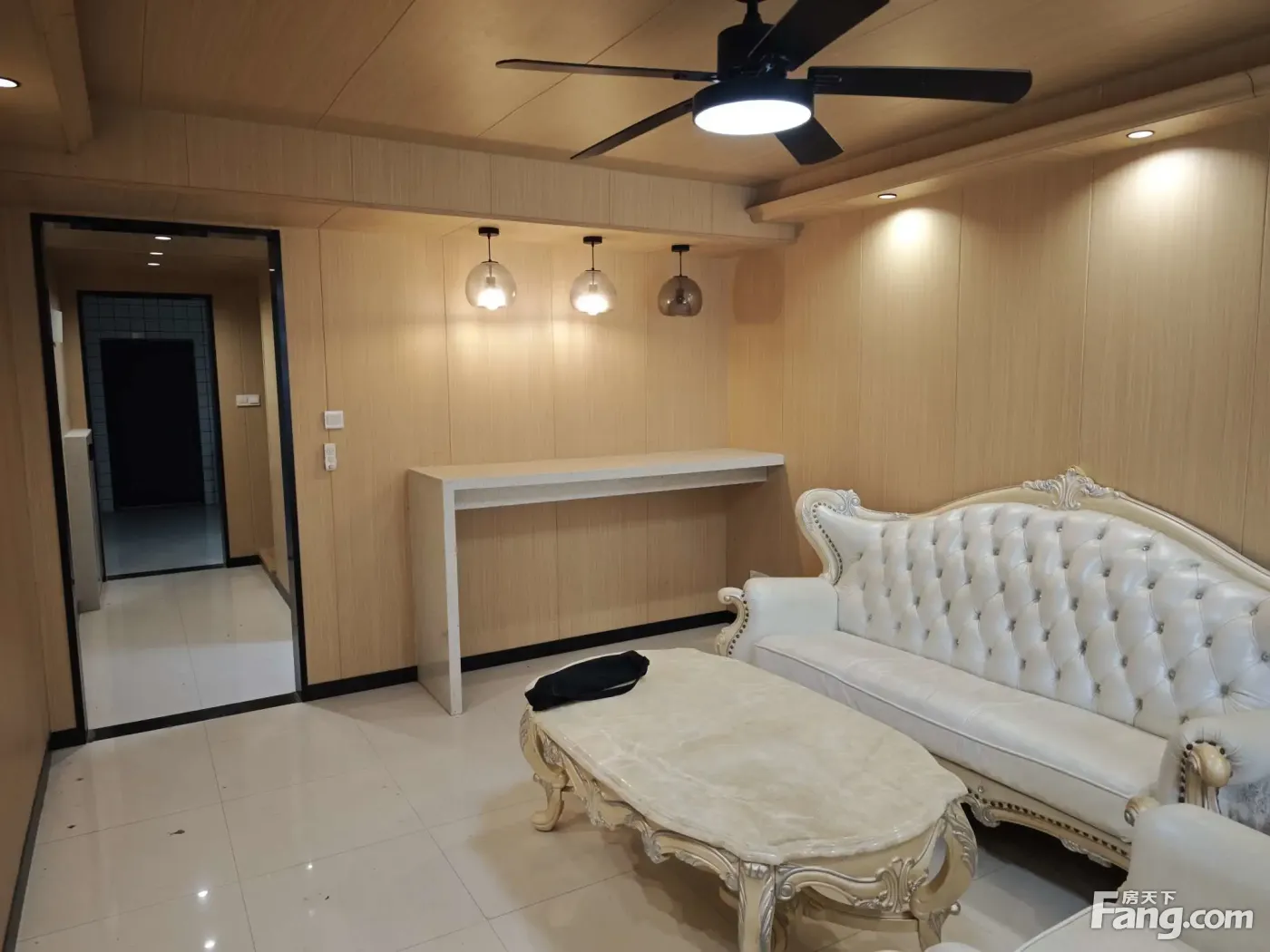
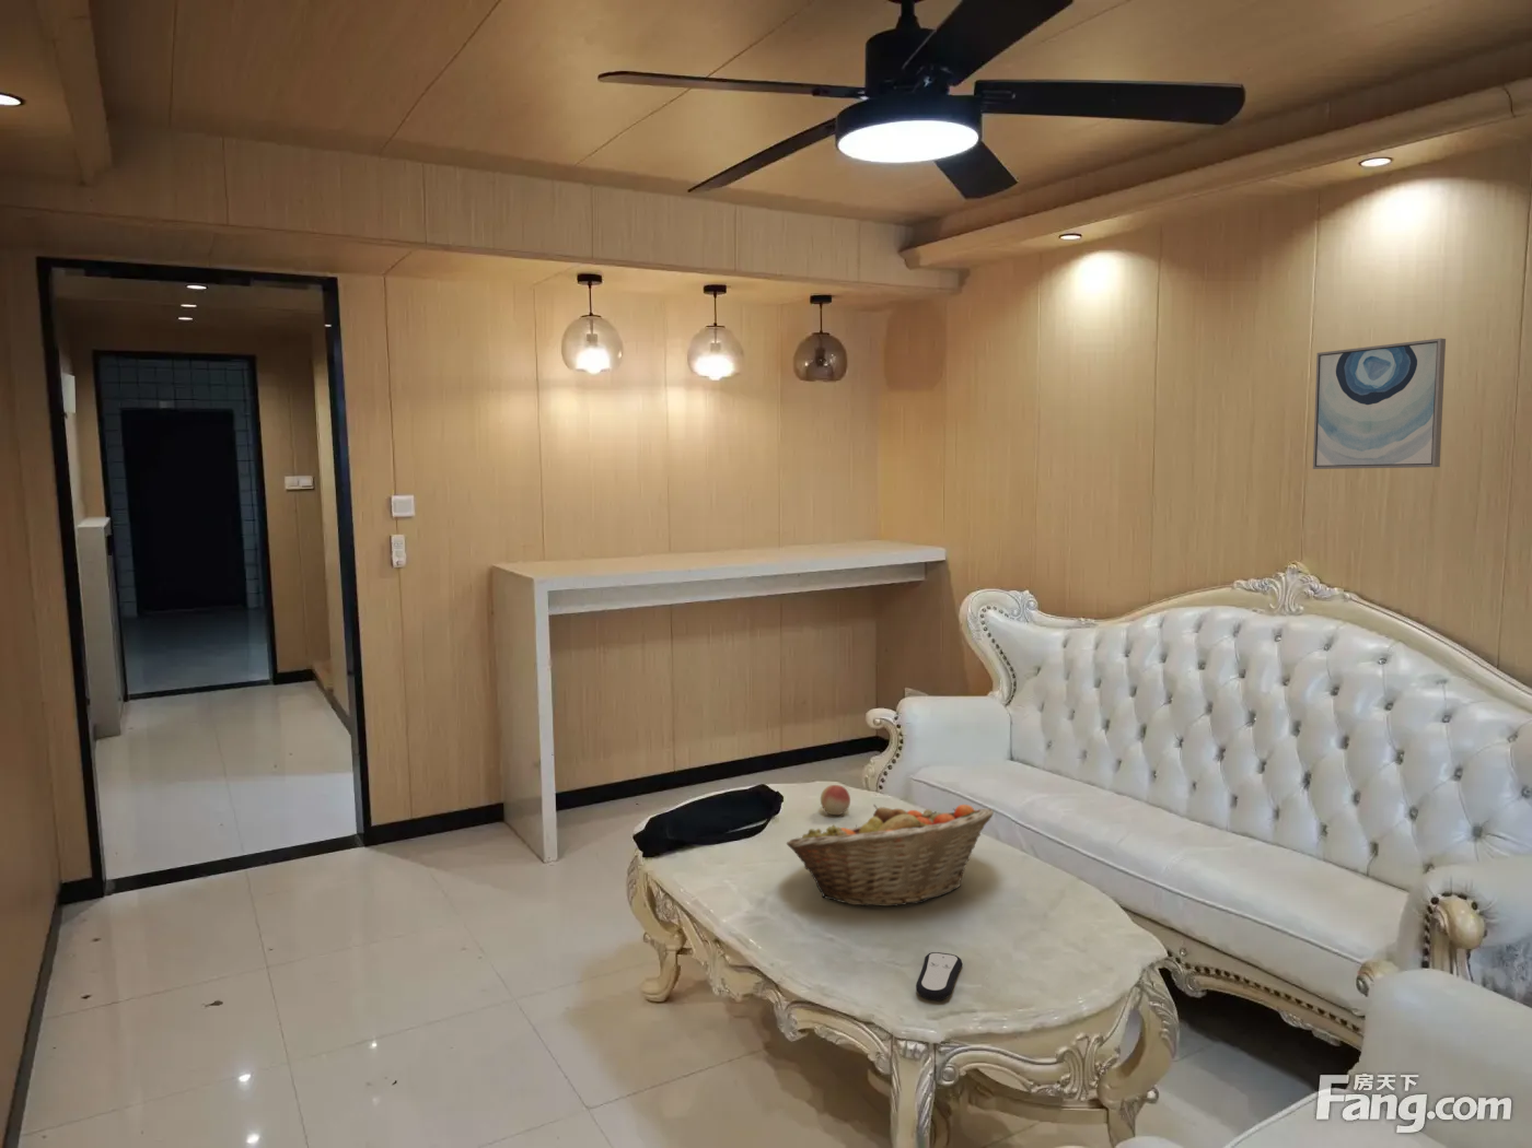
+ remote control (937, 974)
+ fruit (834, 800)
+ wall art (1374, 406)
+ fruit basket (890, 843)
